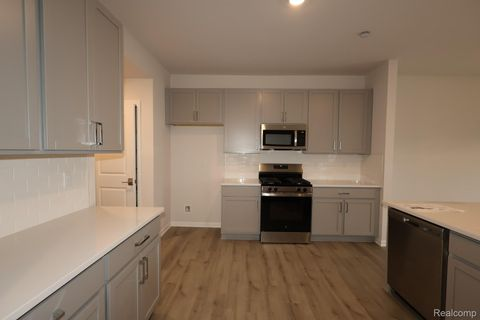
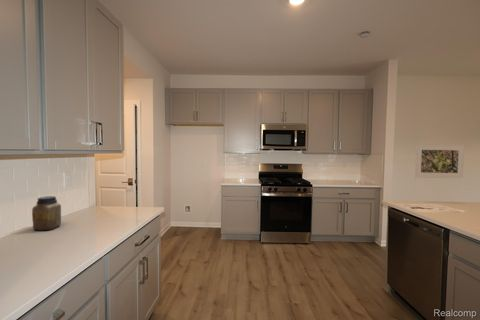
+ jar (47, 212)
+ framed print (439, 161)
